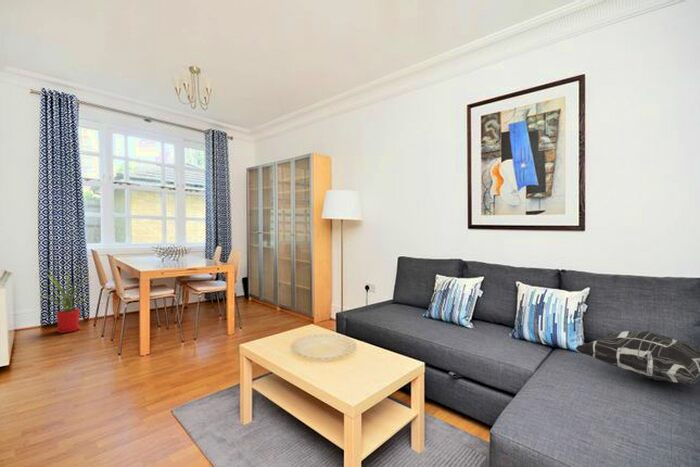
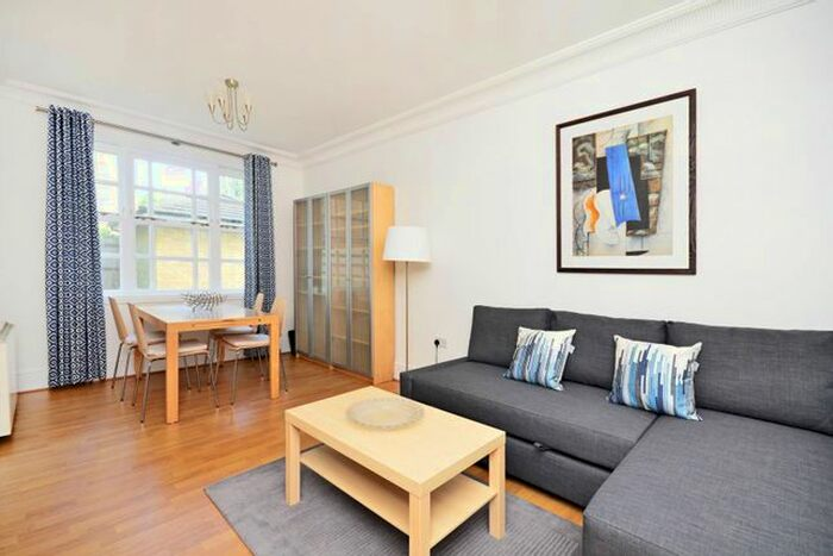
- house plant (68, 298)
- decorative pillow (645, 353)
